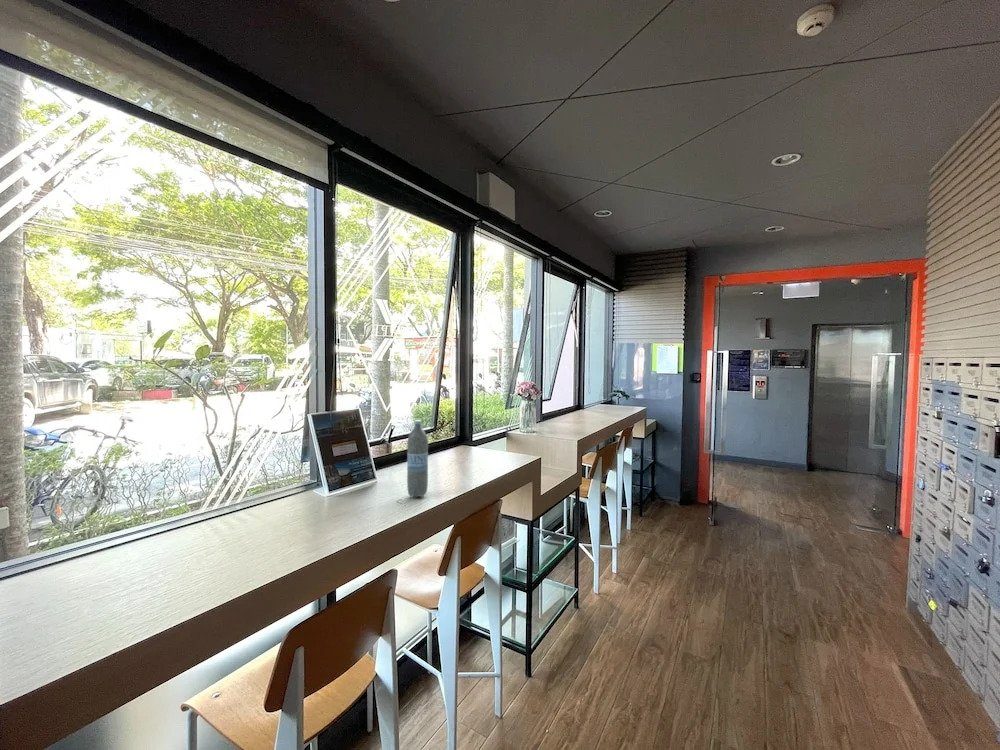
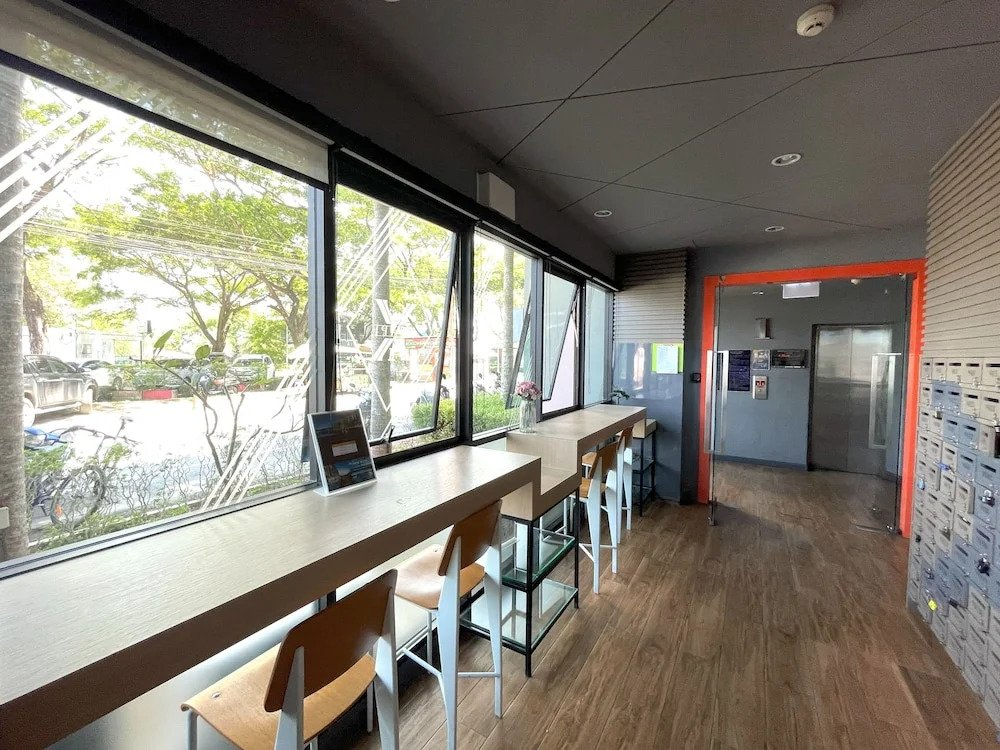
- water bottle (417, 458)
